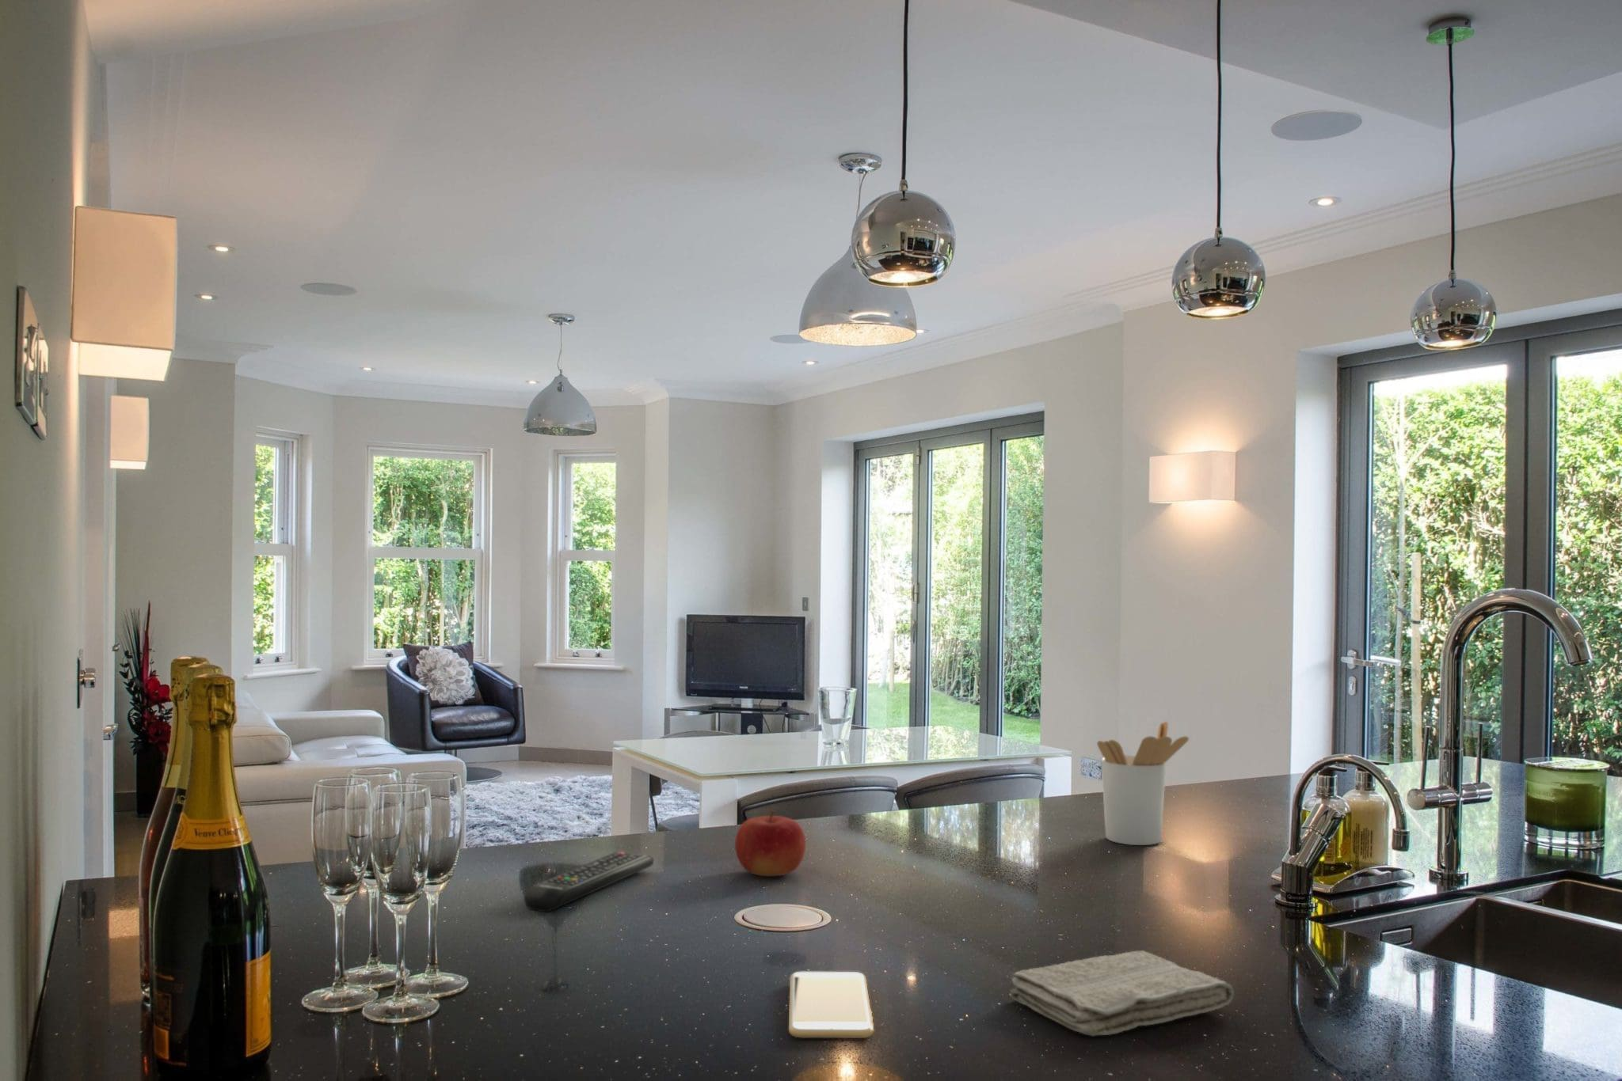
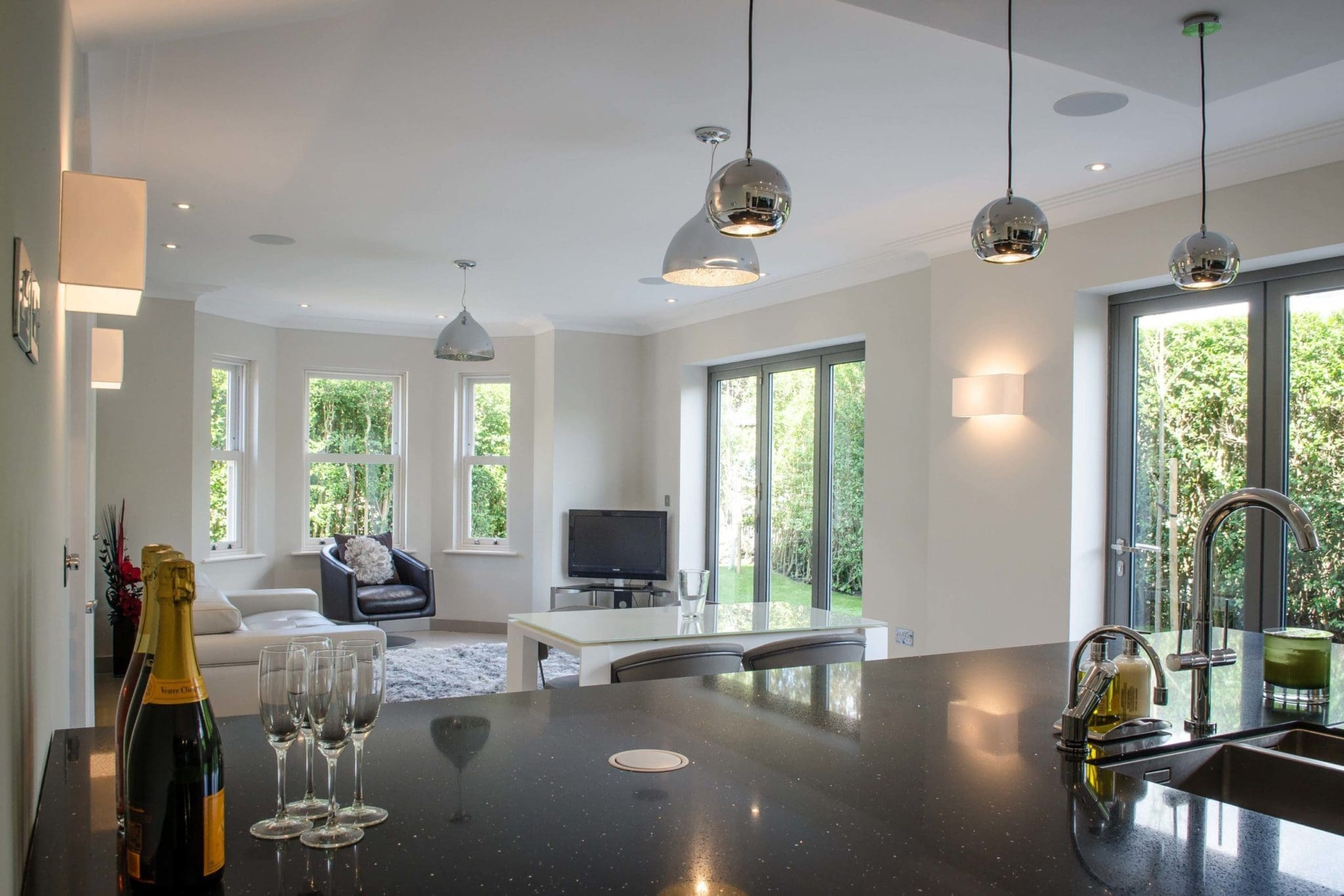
- utensil holder (1143, 783)
- washcloth (1118, 988)
- remote control (593, 877)
- smartphone (829, 1001)
- fruit (770, 841)
